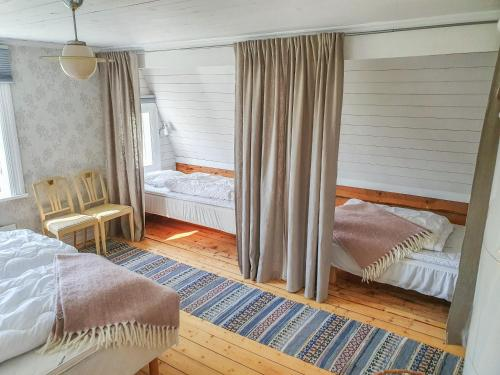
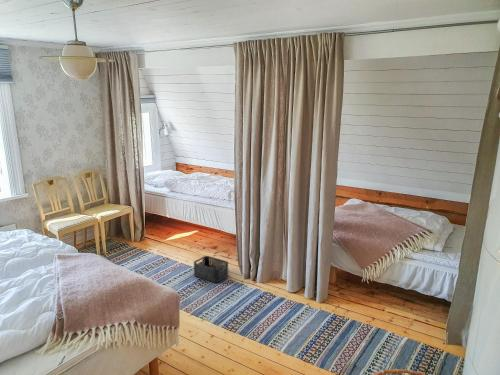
+ storage bin (211, 268)
